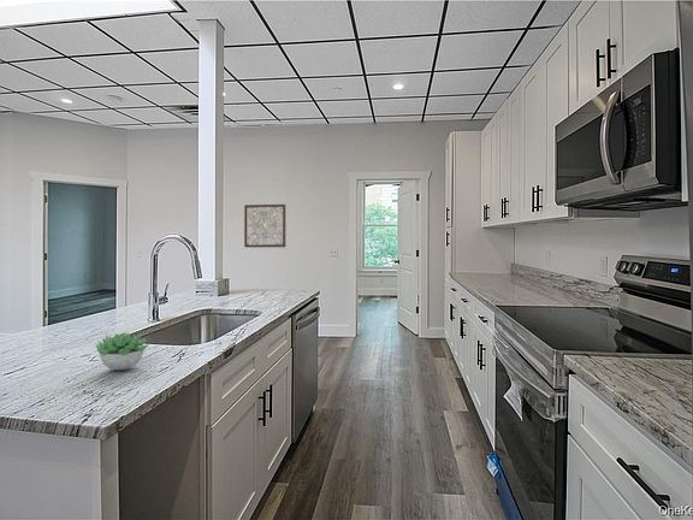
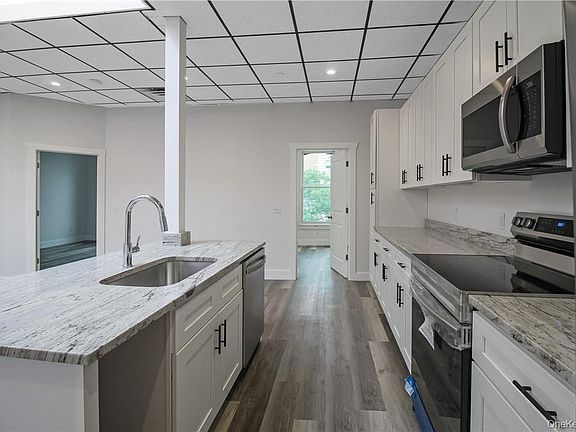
- succulent plant (122, 351)
- wall art (262, 225)
